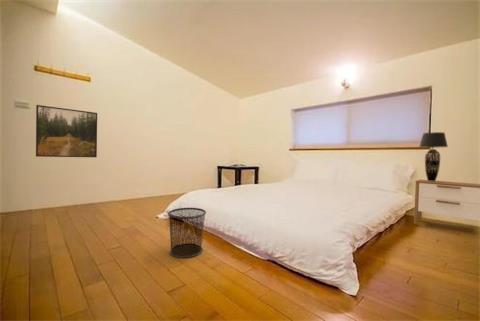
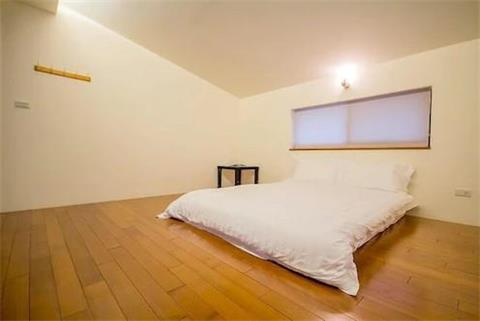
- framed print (68, 133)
- table lamp (432, 157)
- waste bin (186, 231)
- nightstand (448, 205)
